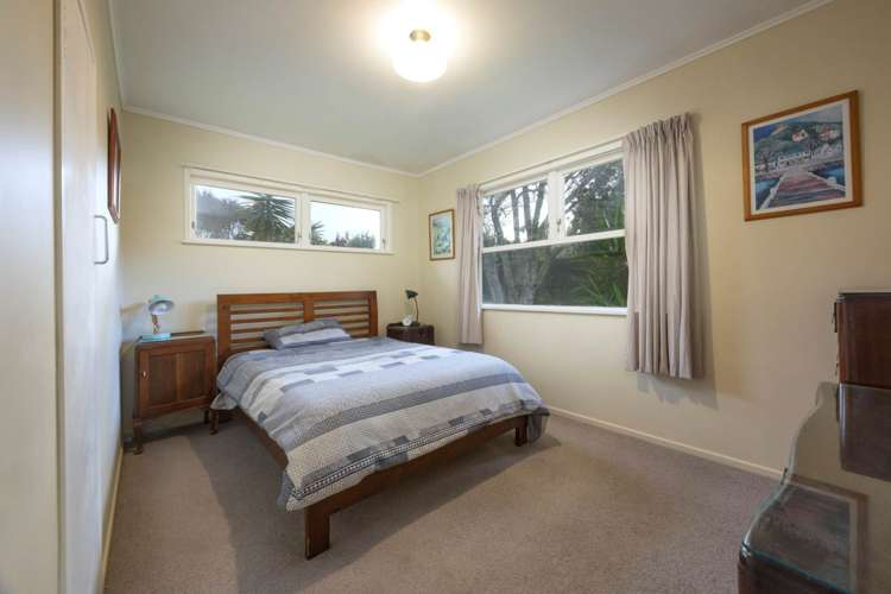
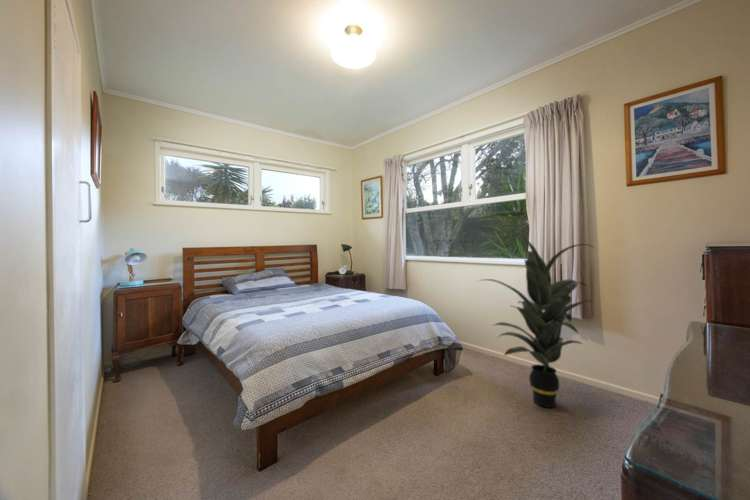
+ indoor plant (538, 317)
